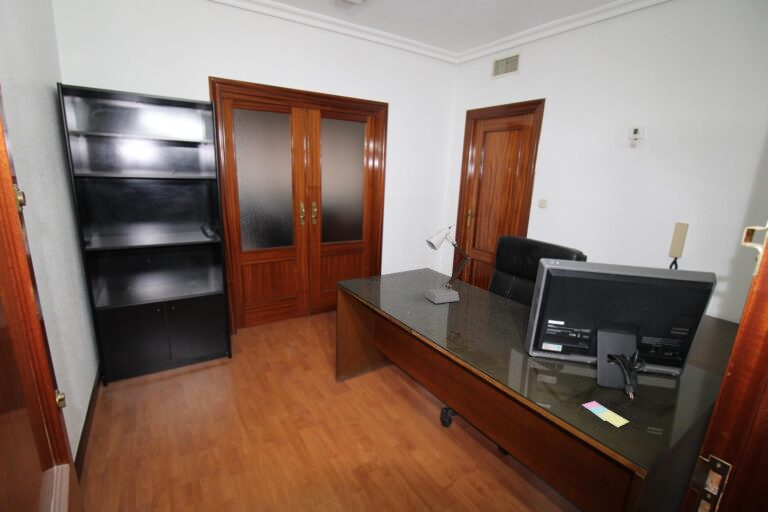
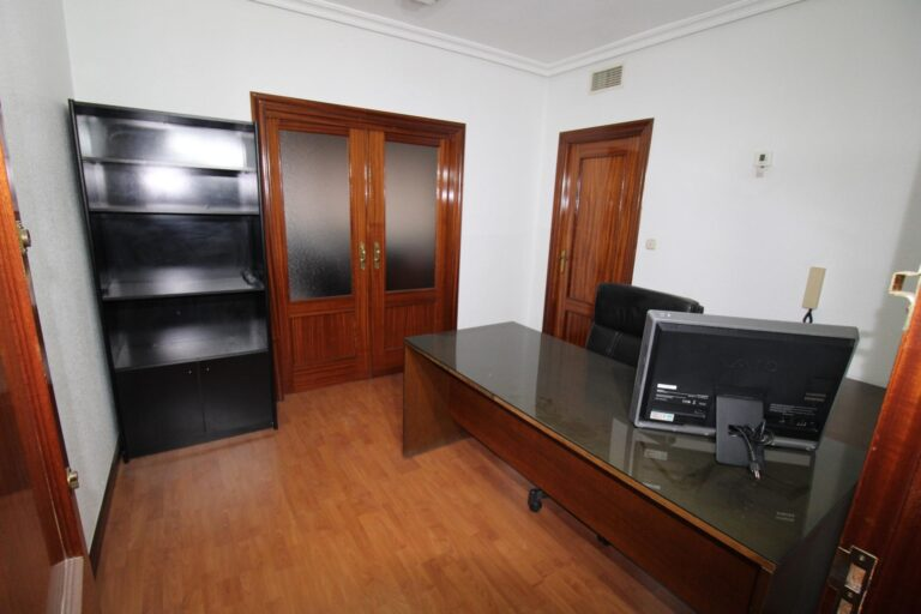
- sticky notes (604, 413)
- desk lamp (457, 267)
